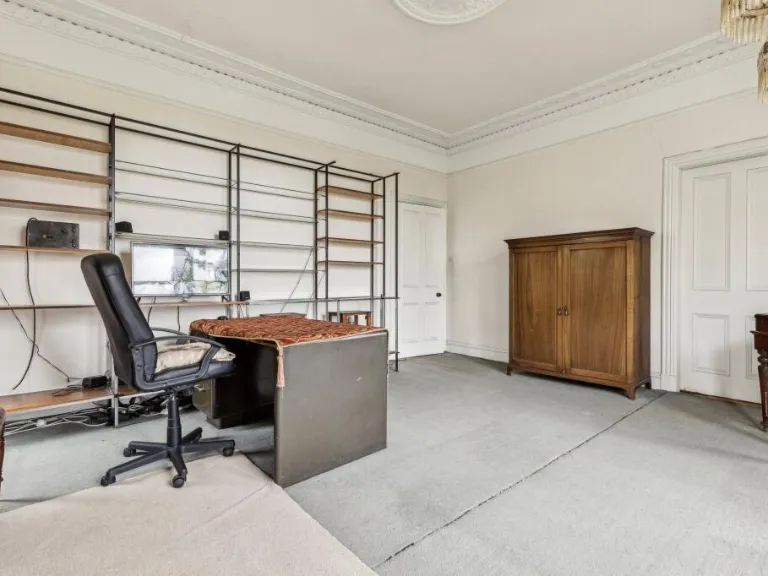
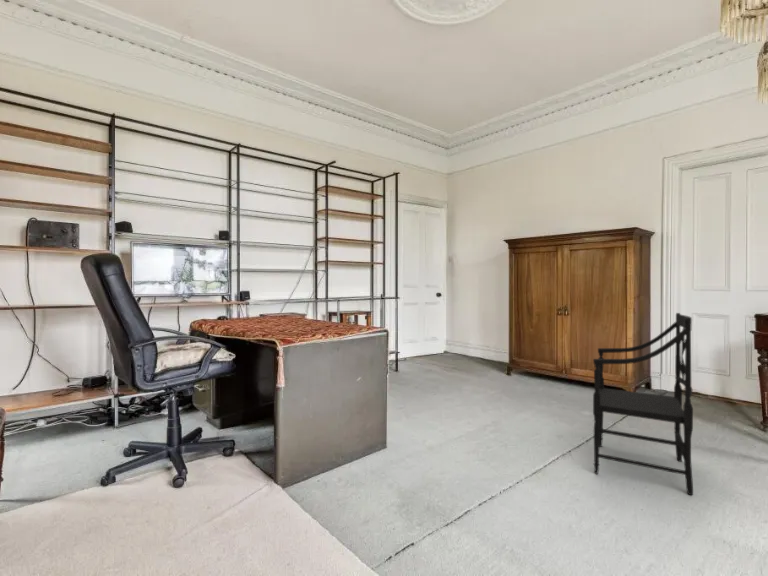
+ armchair (640, 393)
